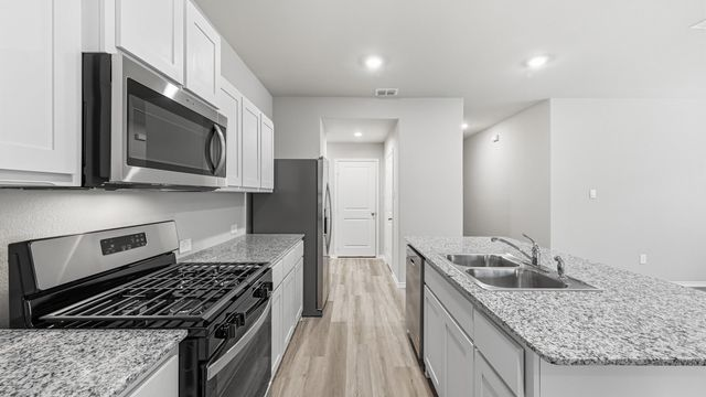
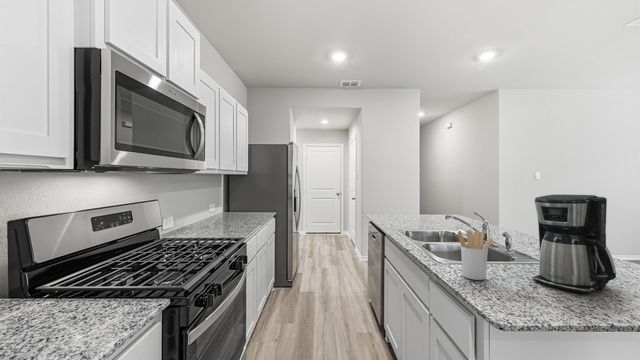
+ utensil holder (474, 252)
+ coffee maker (581, 239)
